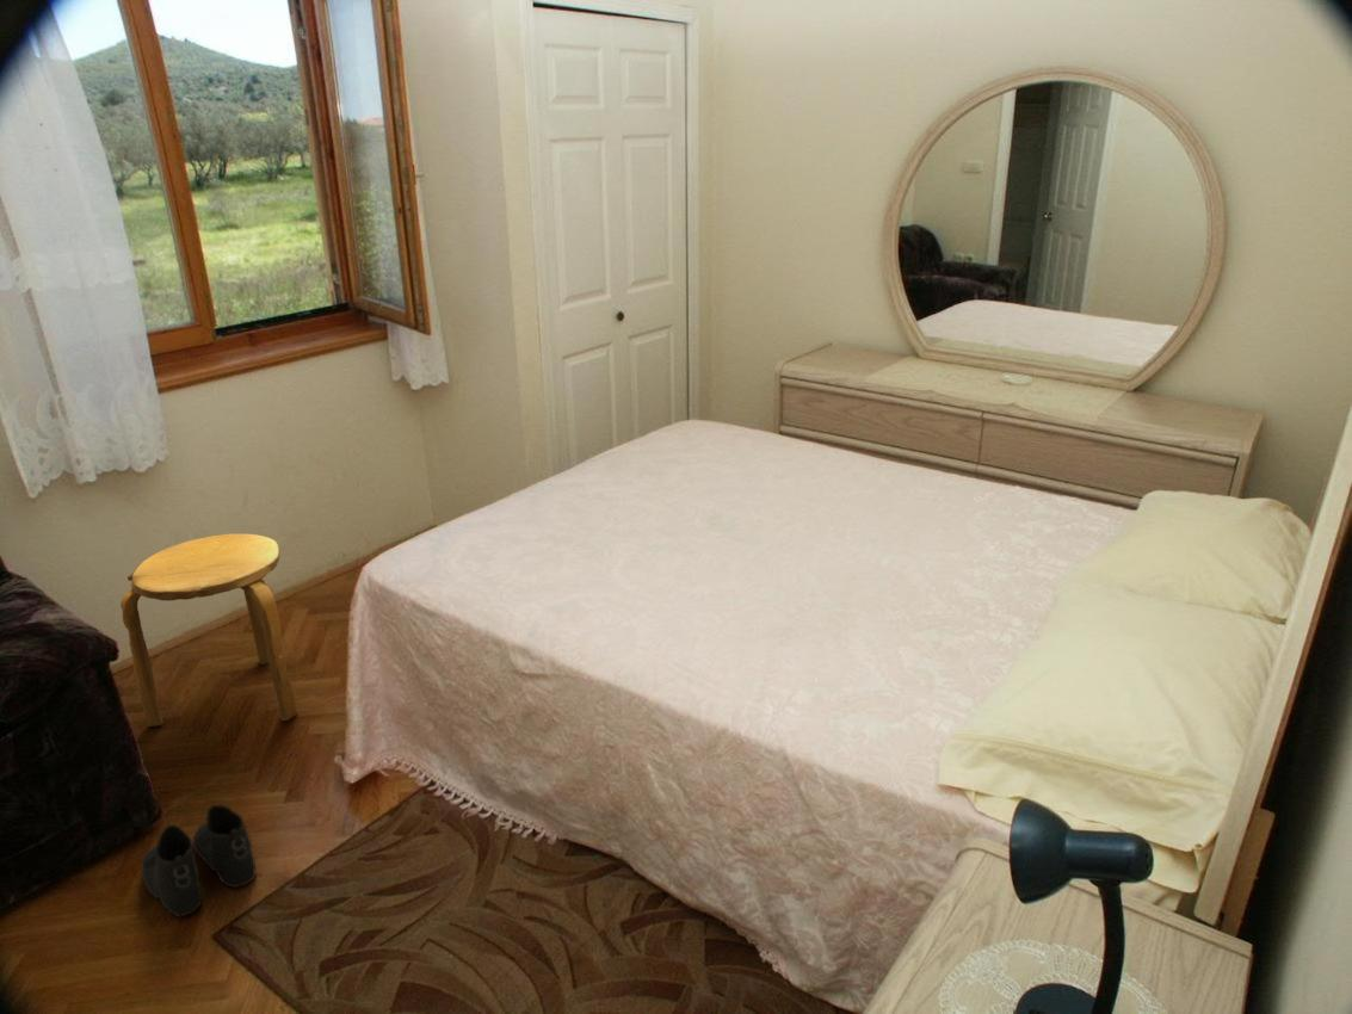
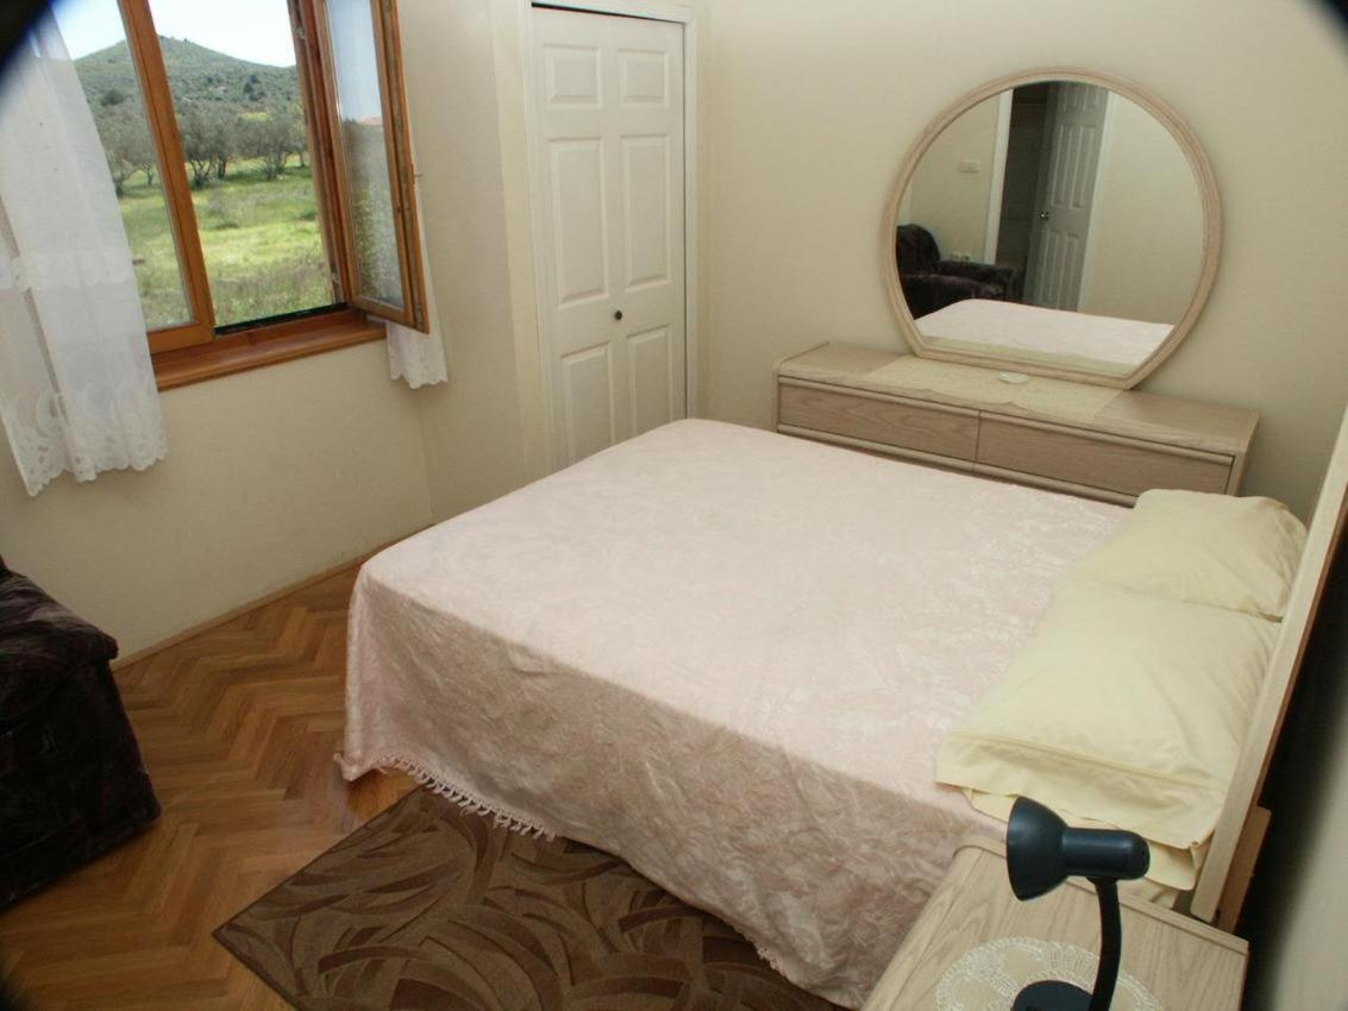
- boots (193, 842)
- stool (252, 627)
